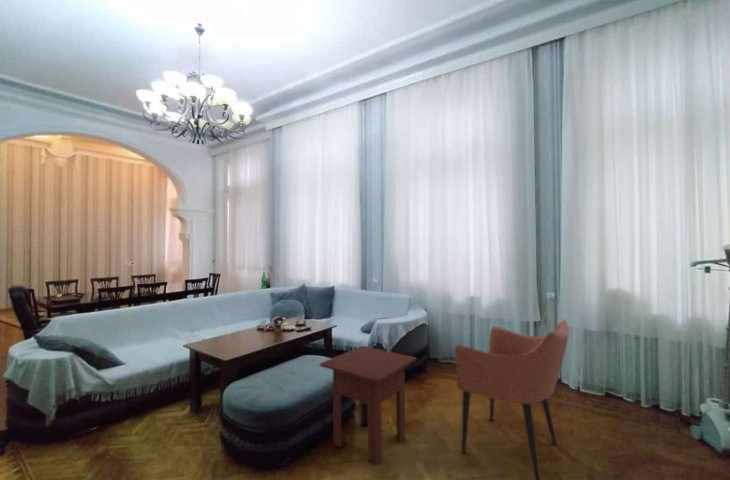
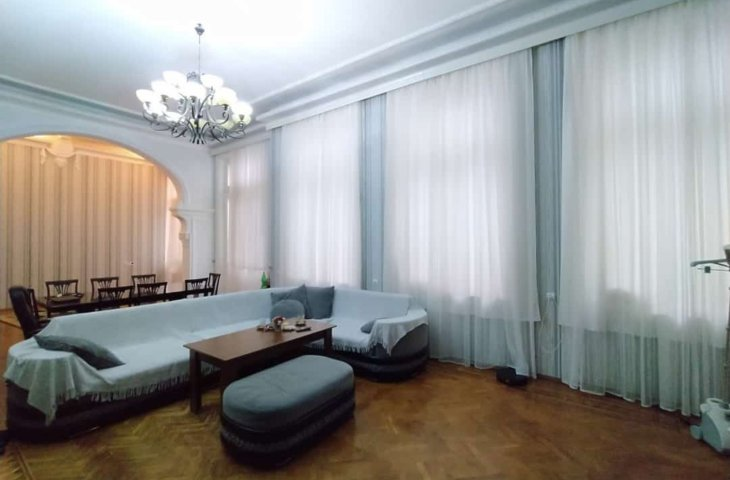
- side table (369, 400)
- armchair (517, 384)
